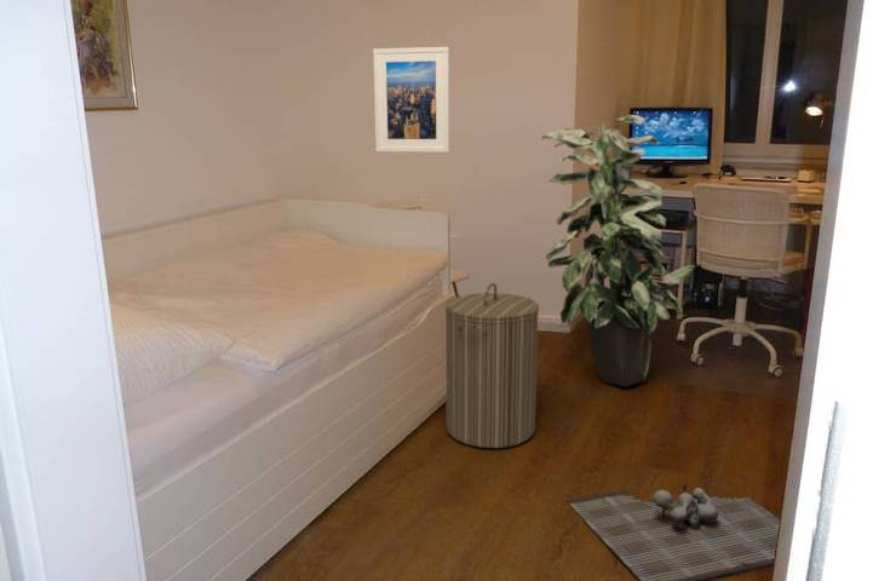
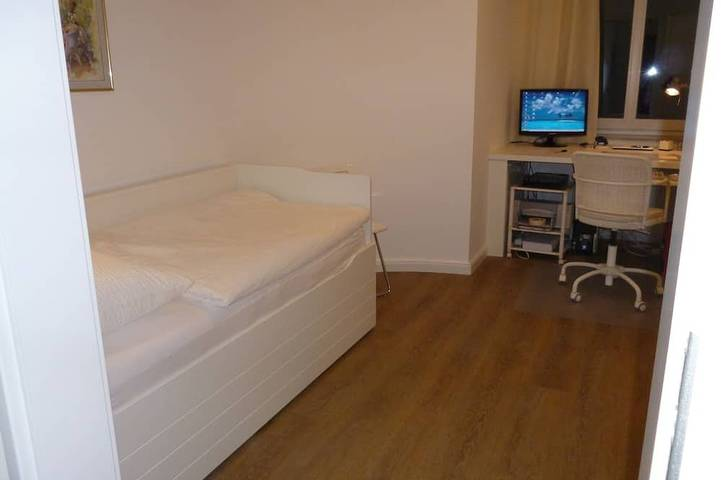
- bath mat (690, 510)
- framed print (410, 100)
- indoor plant (613, 253)
- laundry hamper (490, 357)
